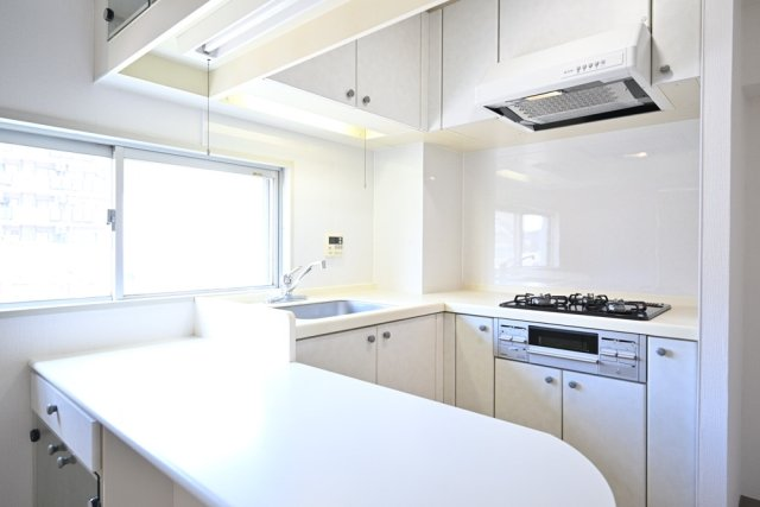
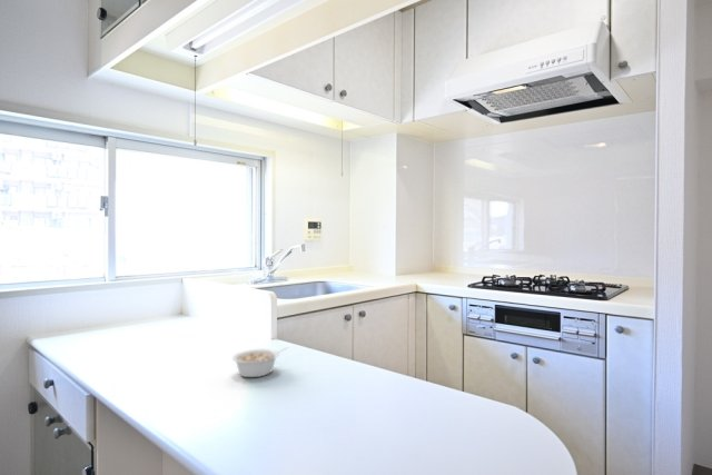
+ legume (257, 360)
